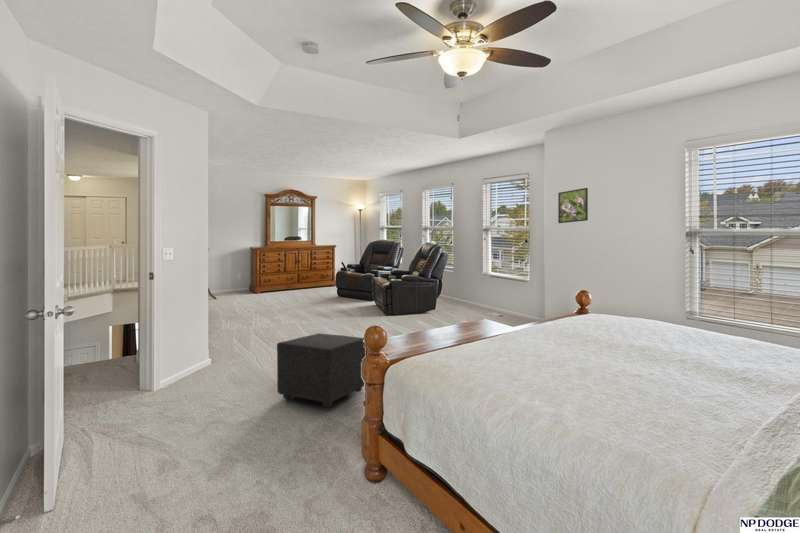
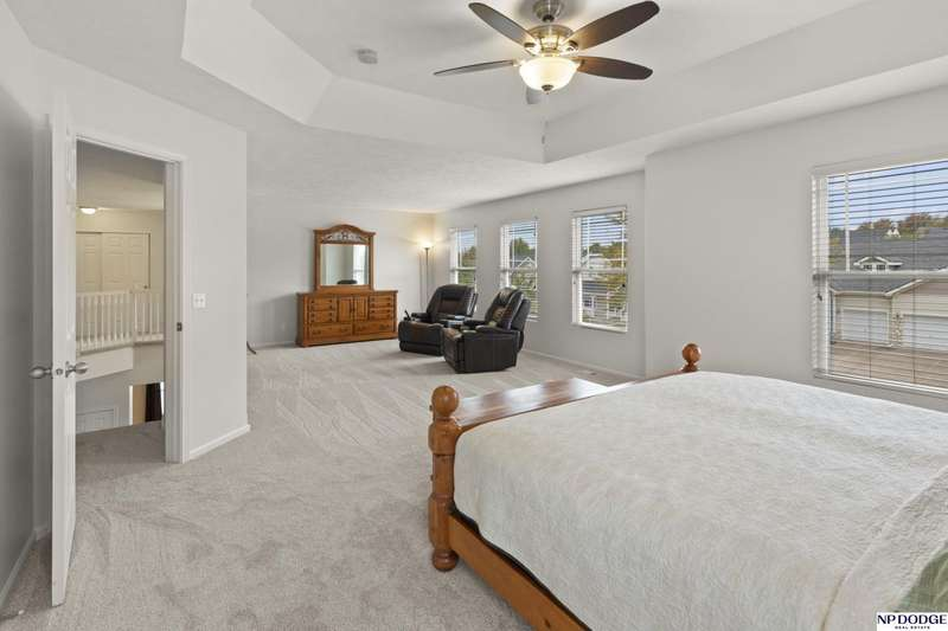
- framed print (572, 206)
- ottoman (323, 366)
